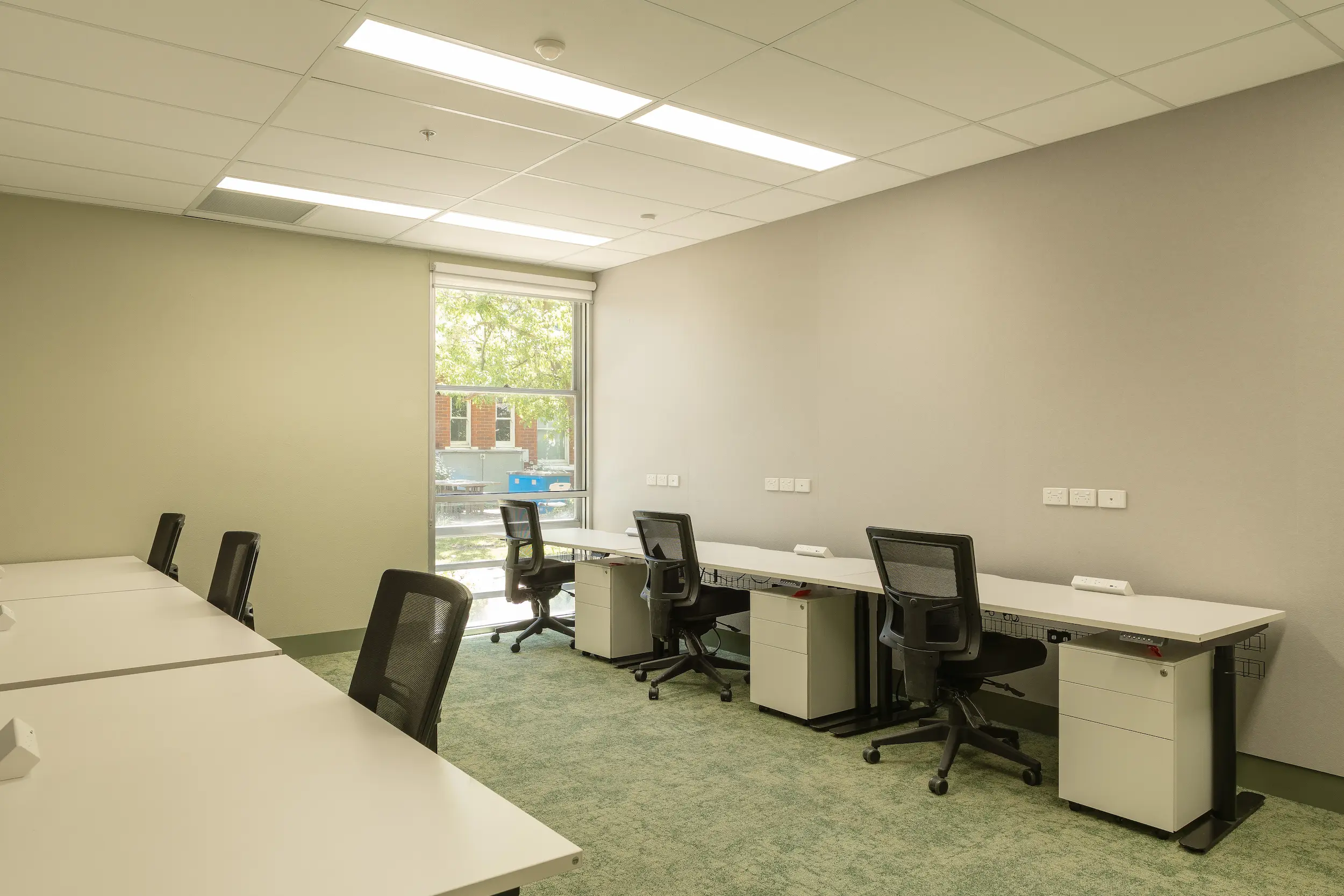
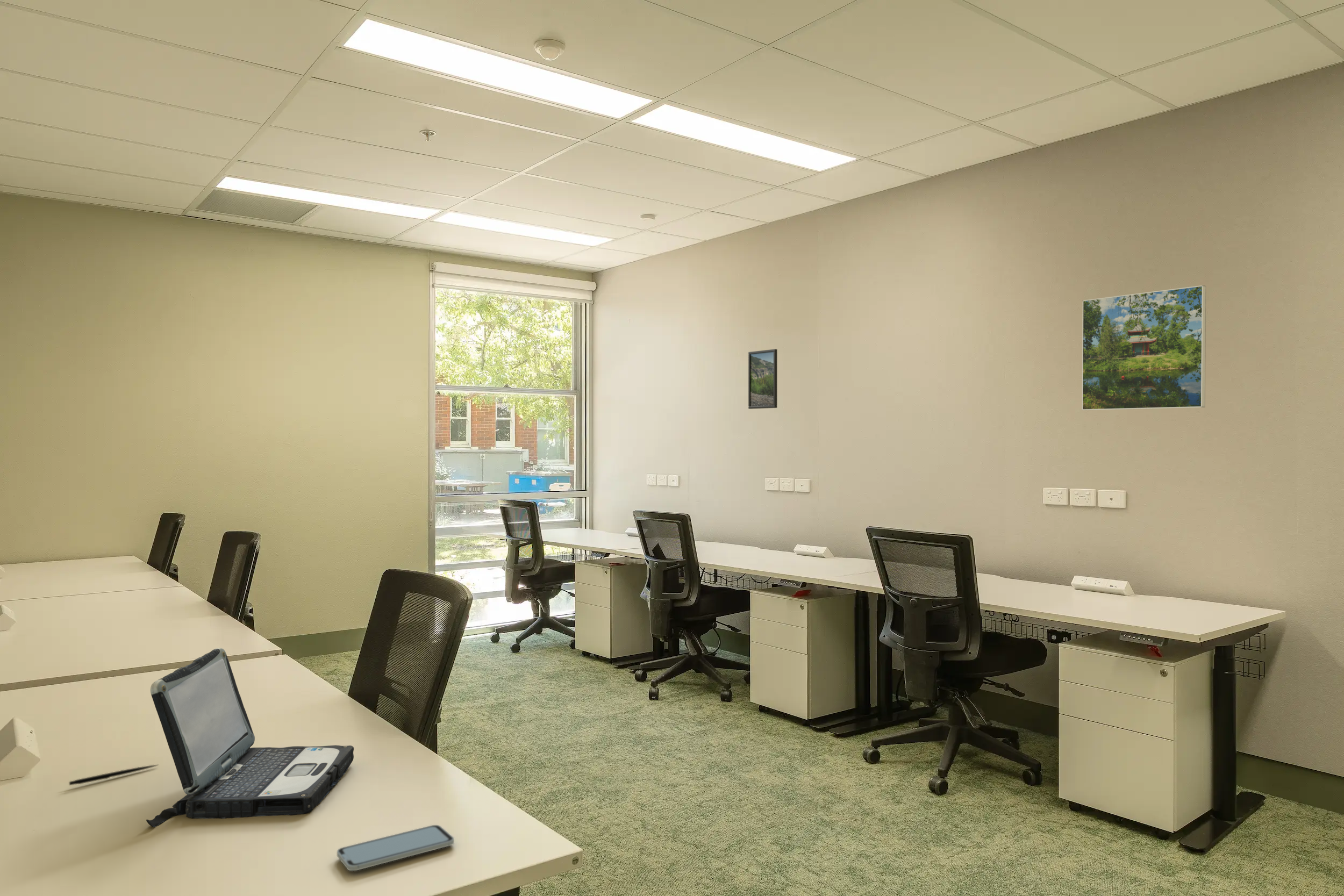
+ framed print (1140, 351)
+ laptop (251, 727)
+ smartphone (396, 847)
+ pen (116, 773)
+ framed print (762, 379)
